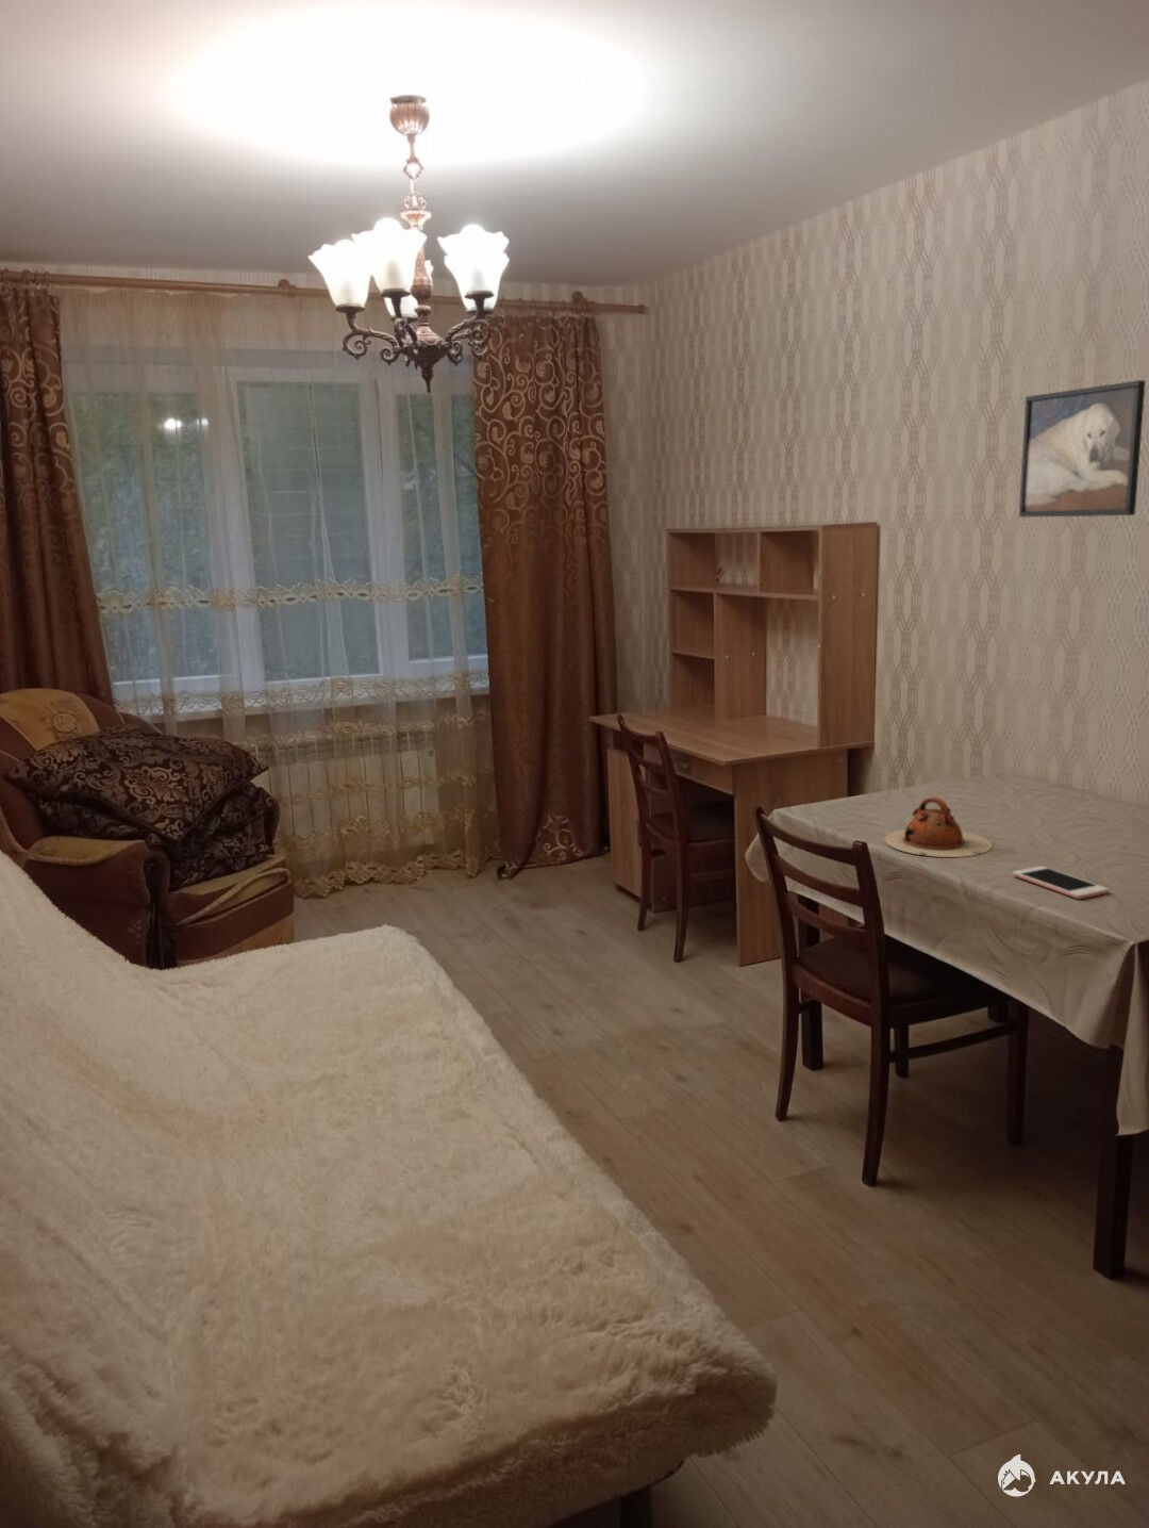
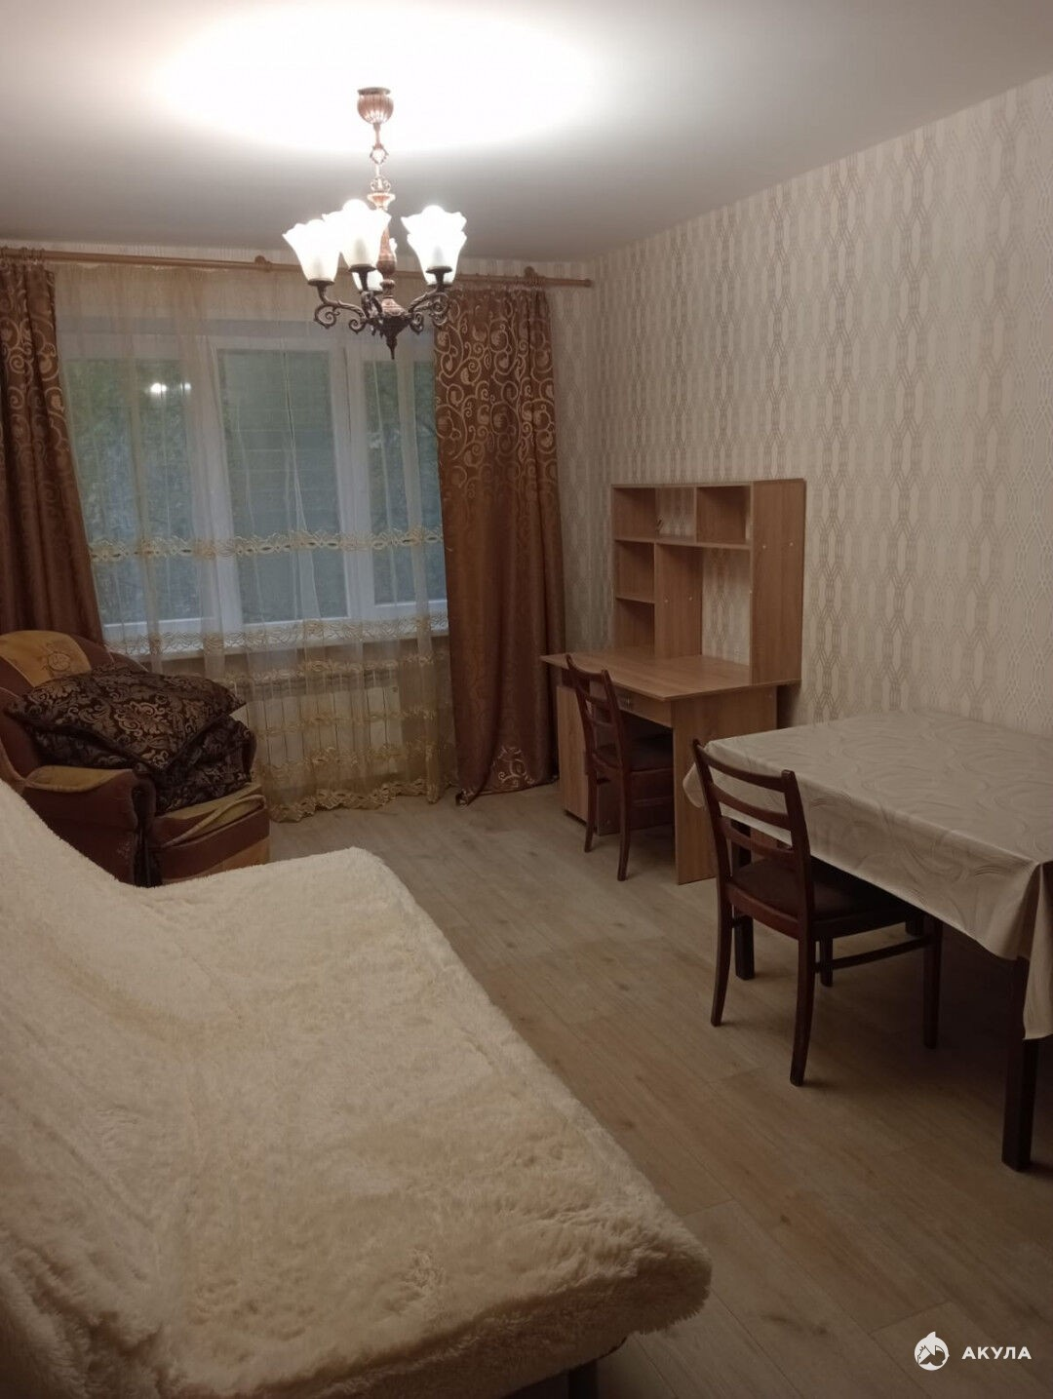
- teapot (938, 820)
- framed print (1078, 453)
- cell phone (1058, 882)
